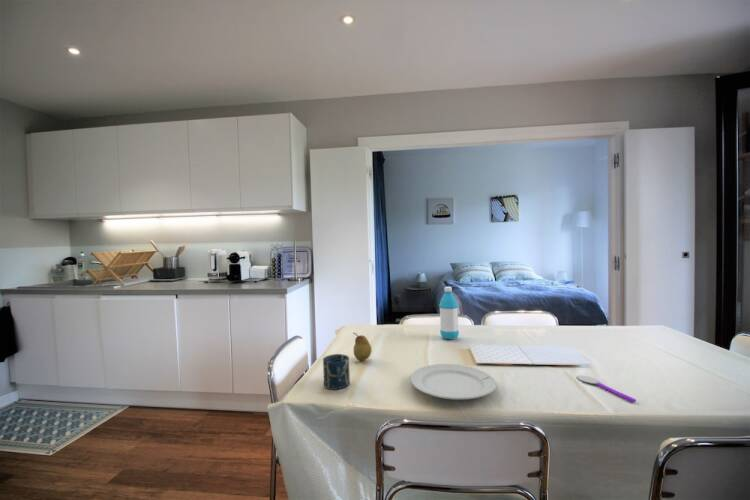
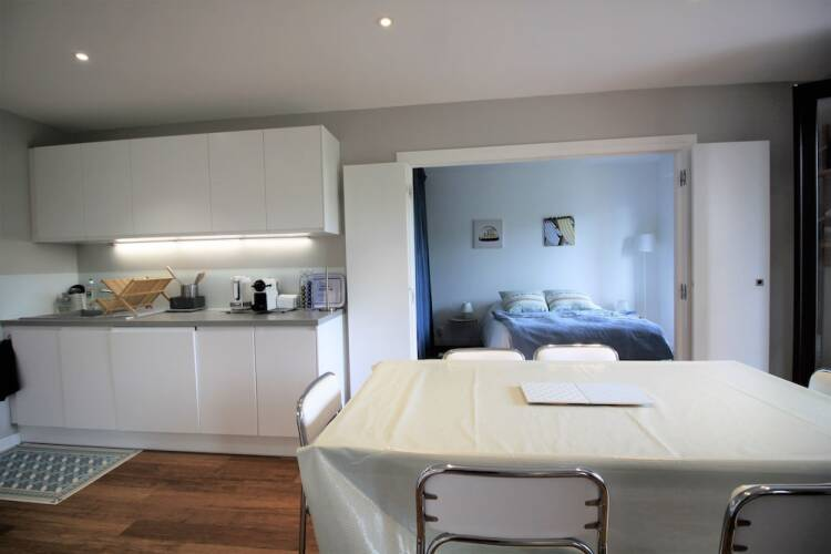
- chinaware (452, 382)
- spoon (604, 386)
- fruit (361, 345)
- cup (337, 372)
- water bottle (448, 312)
